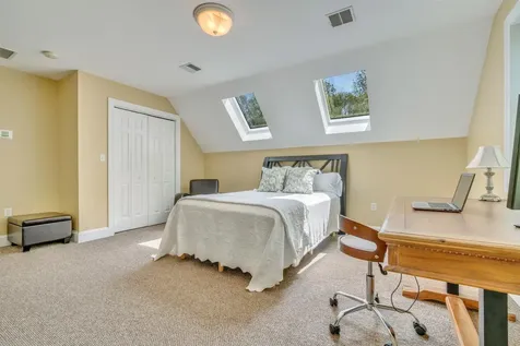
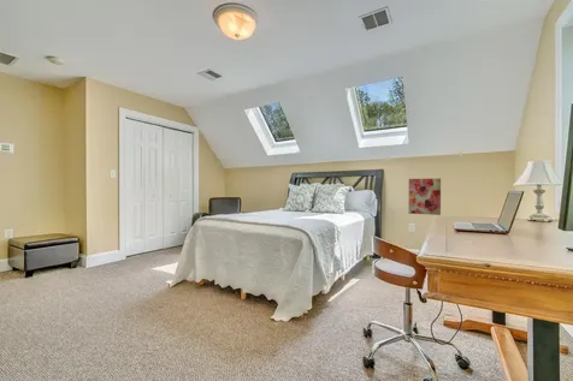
+ wall art (424, 196)
